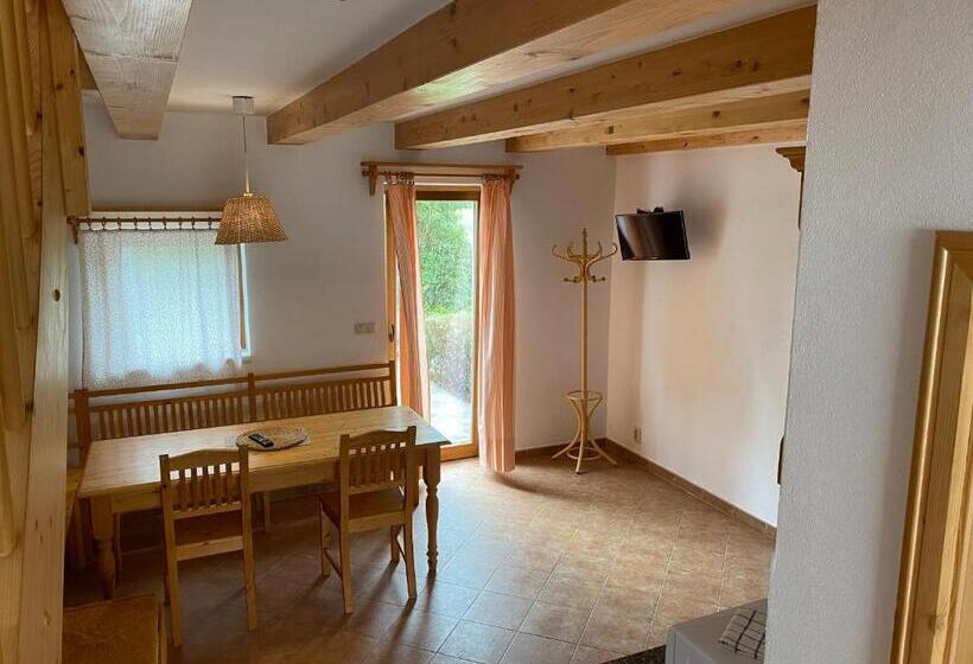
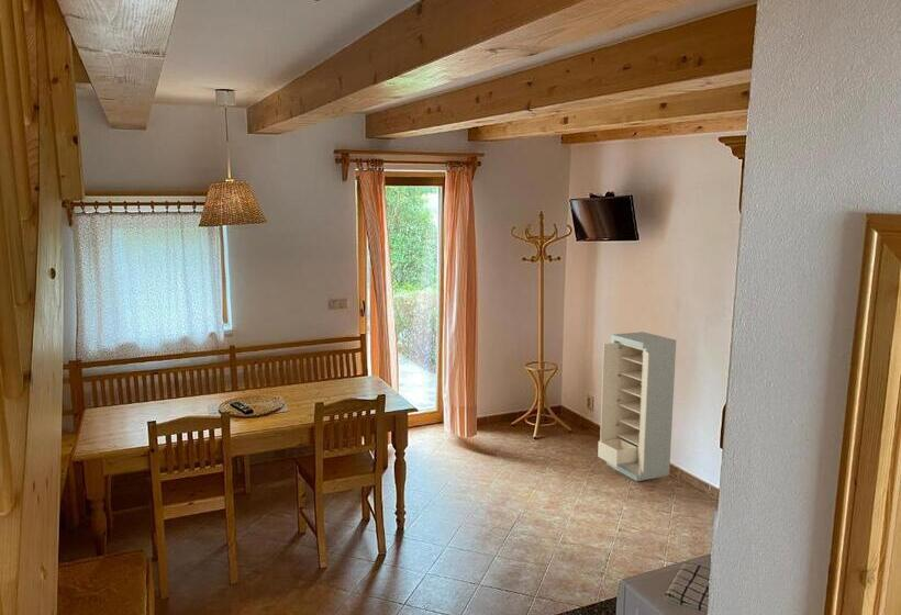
+ storage cabinet (636, 406)
